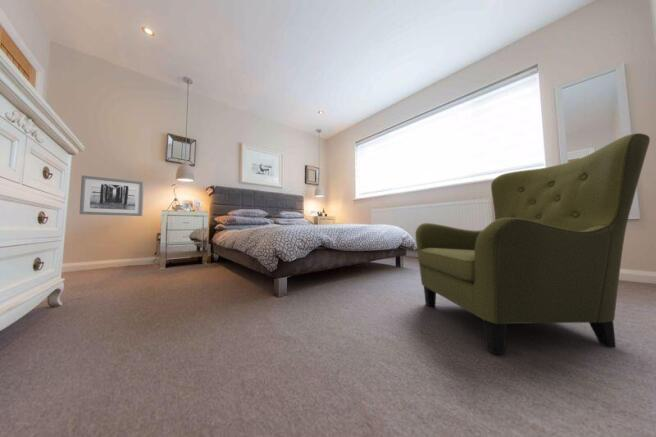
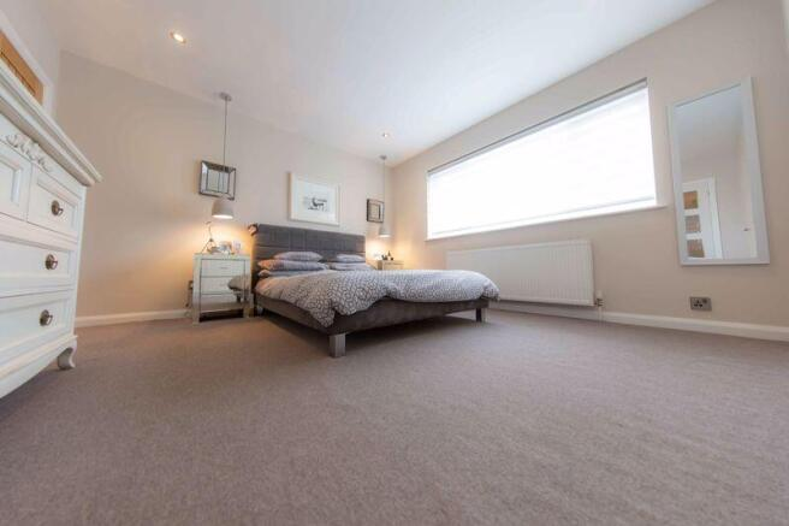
- armchair (512, 238)
- wall art (114, 196)
